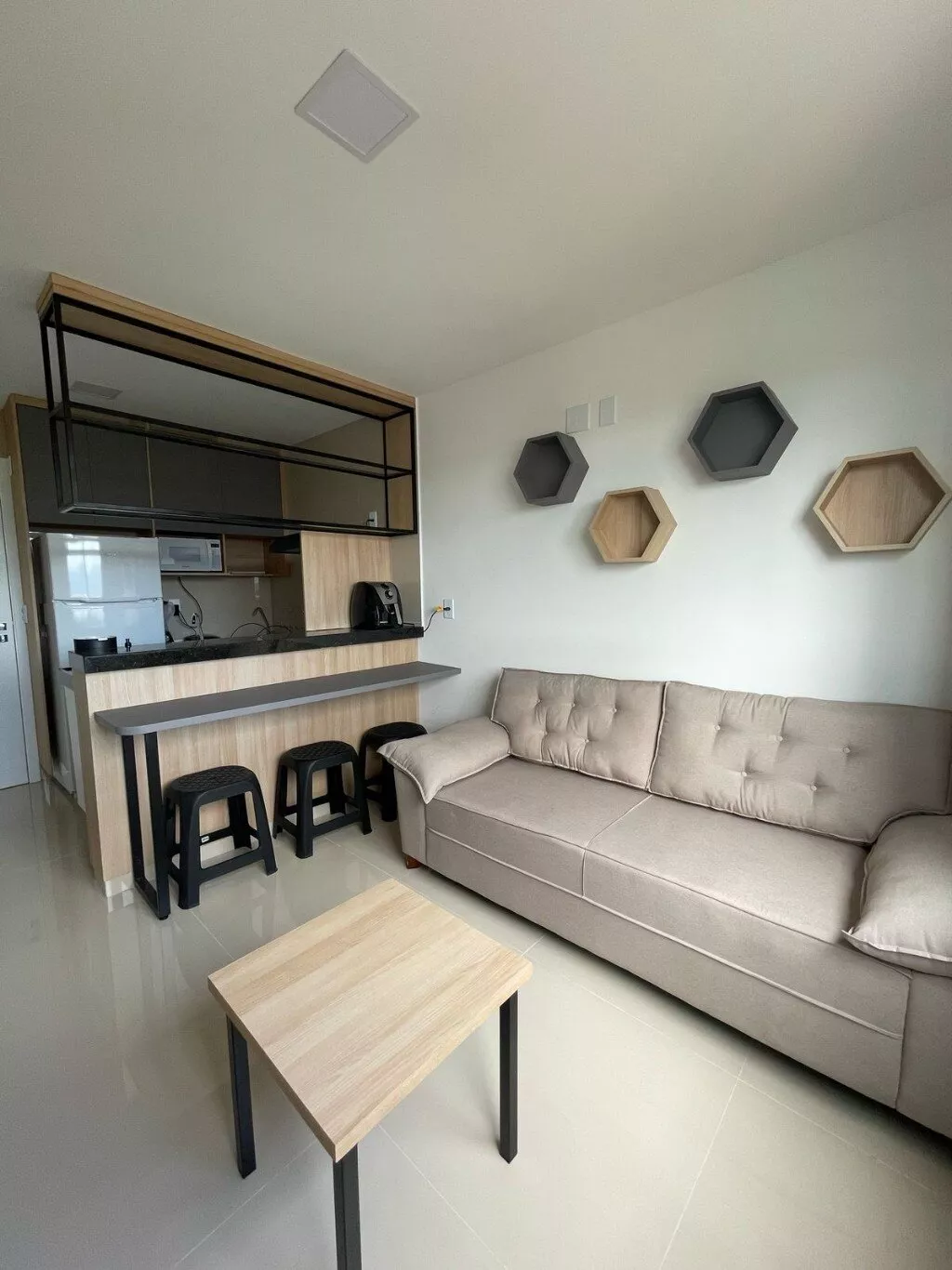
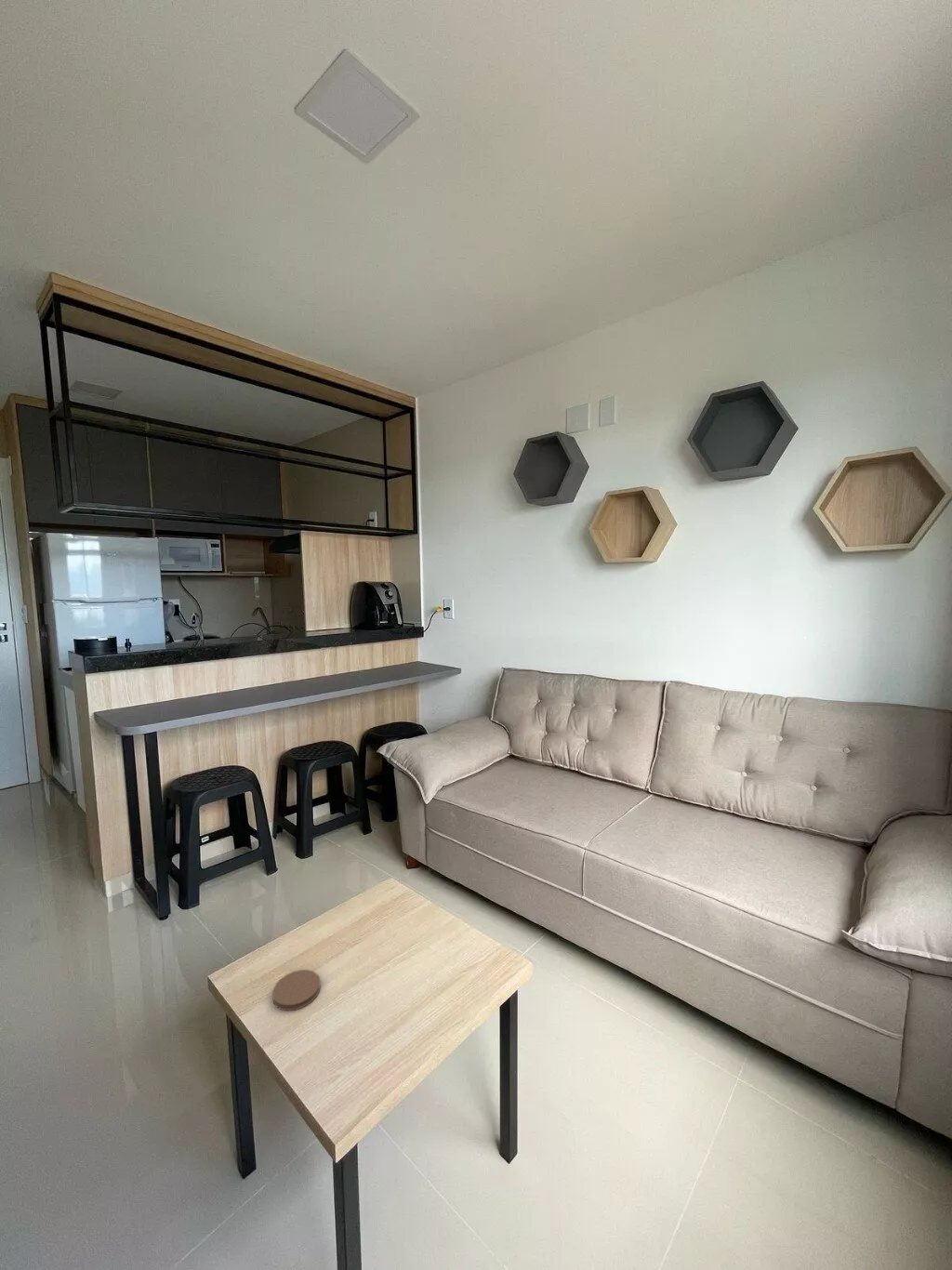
+ coaster (297, 989)
